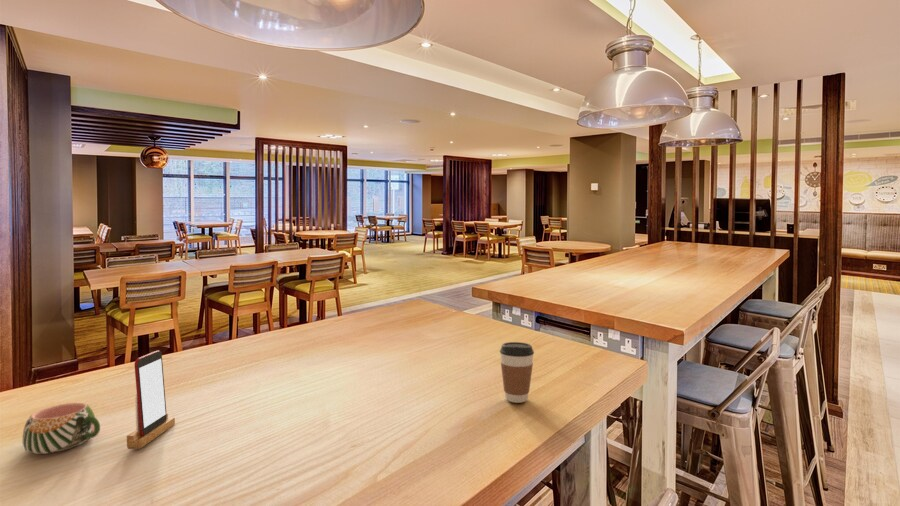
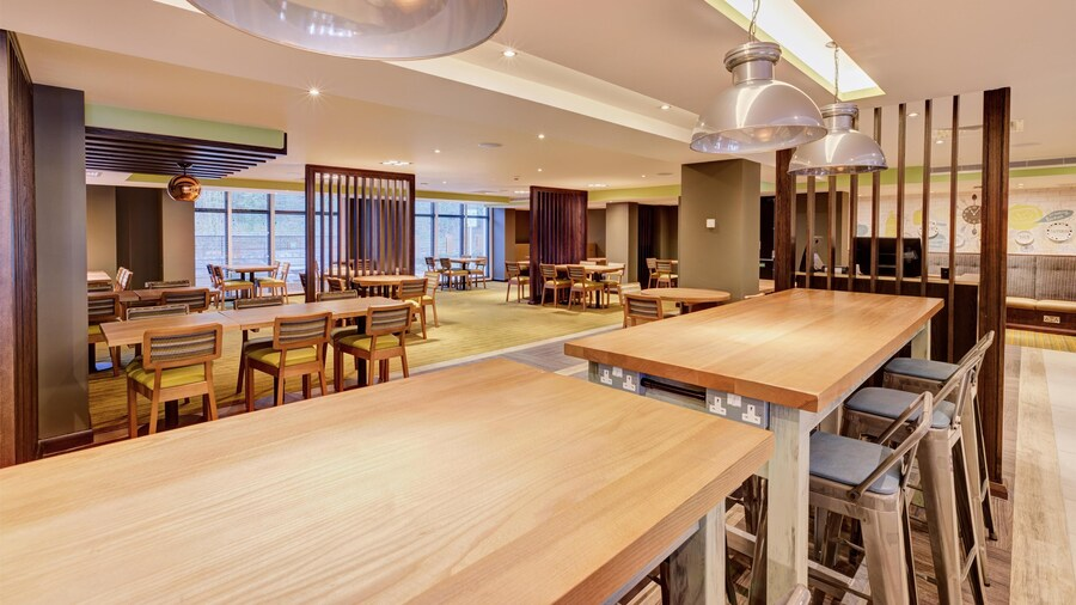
- mug (66, 427)
- smartphone (151, 395)
- coffee cup (516, 371)
